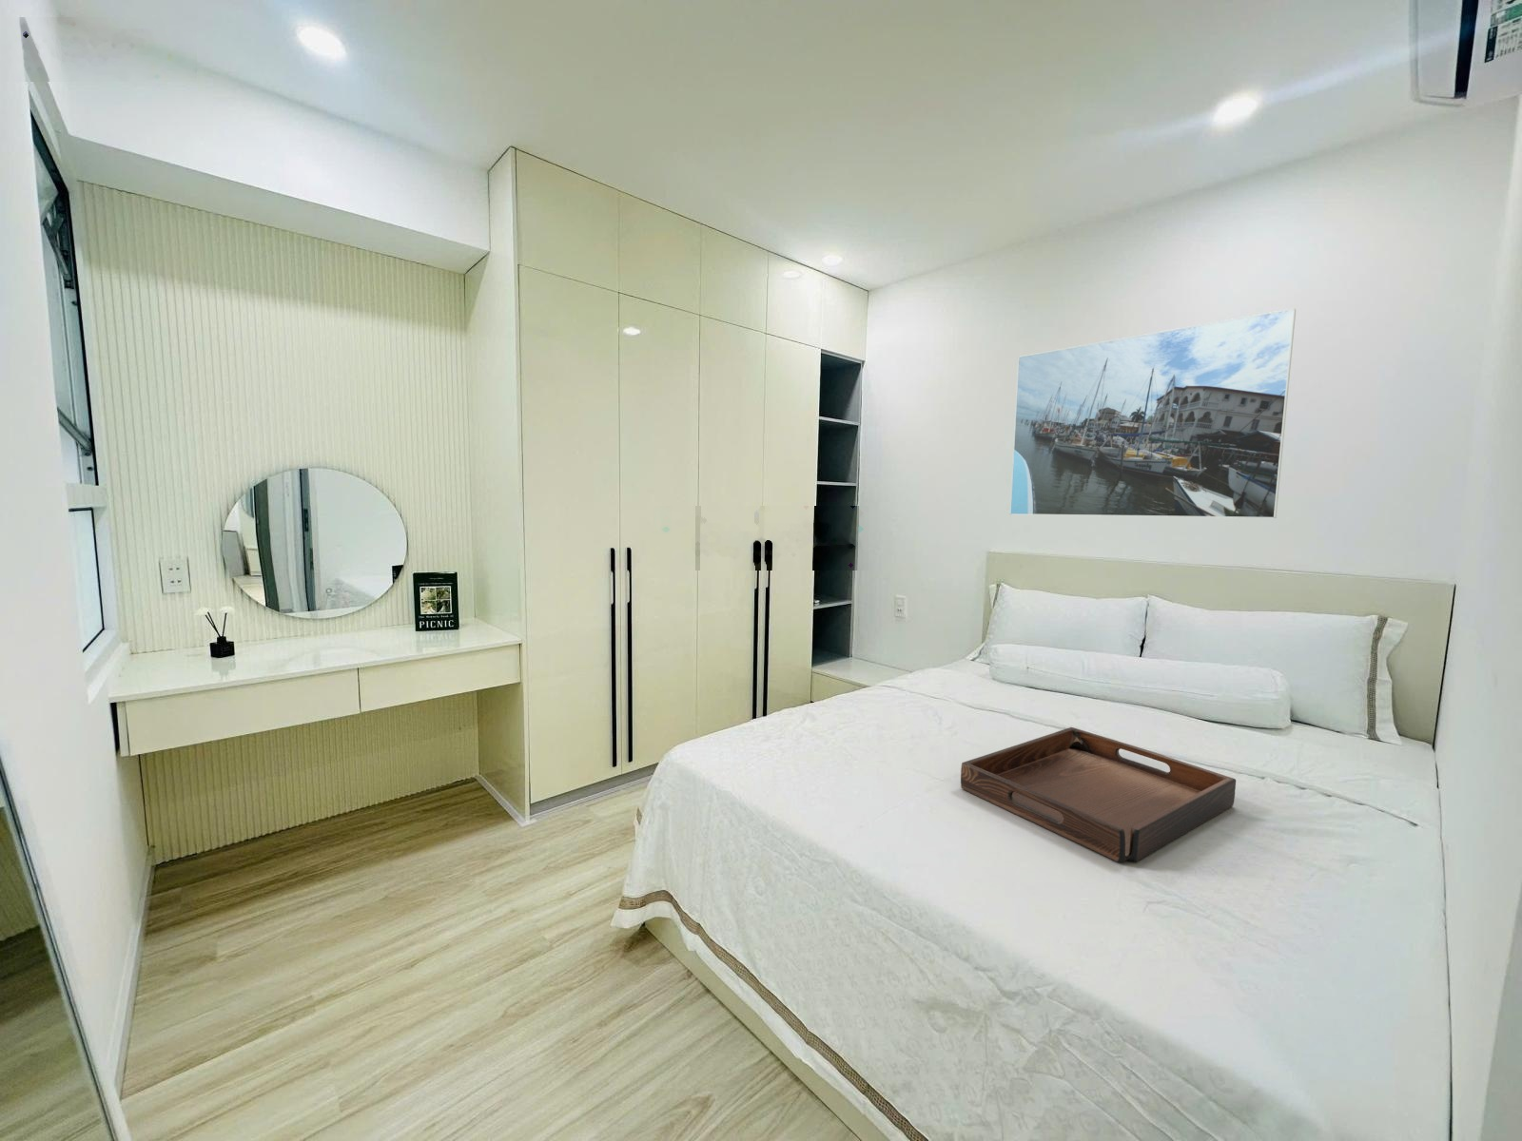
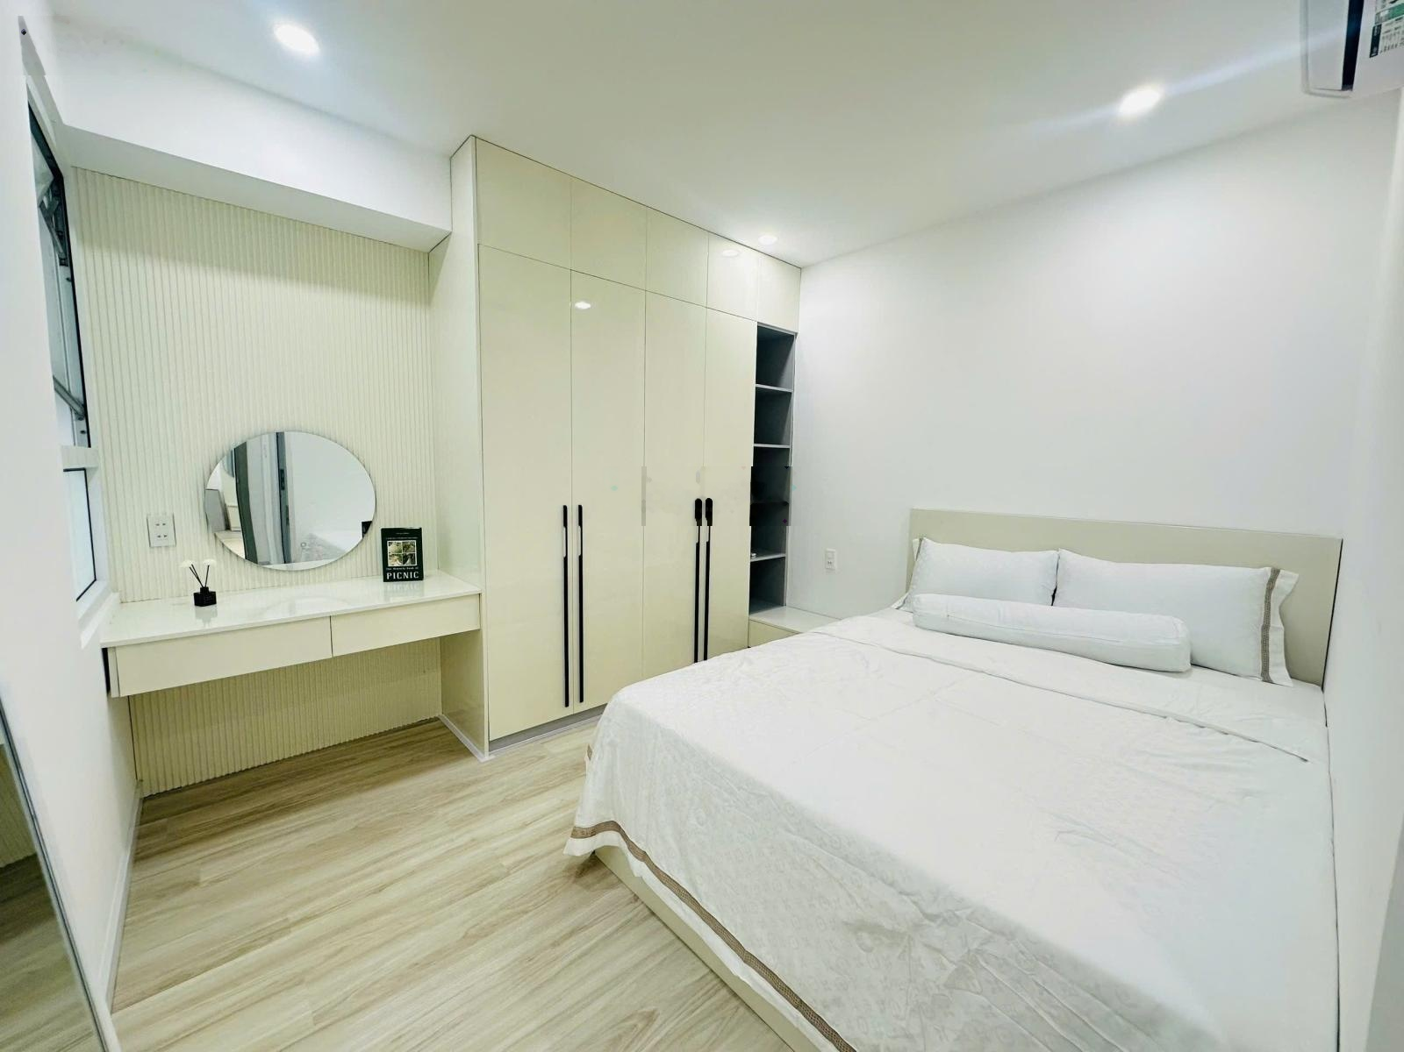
- serving tray (1094, 783)
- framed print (1131, 427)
